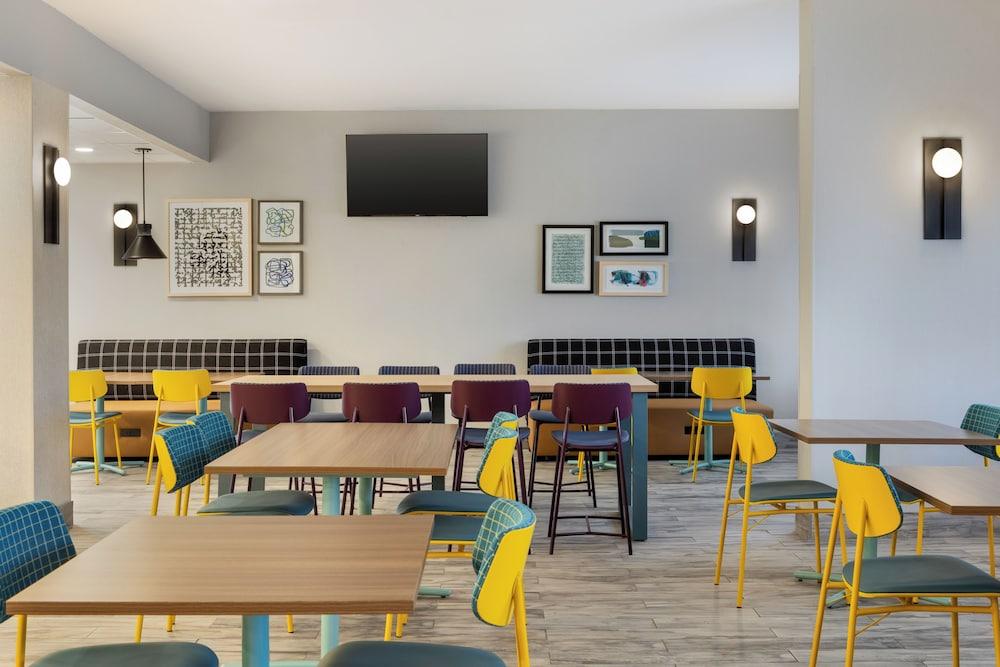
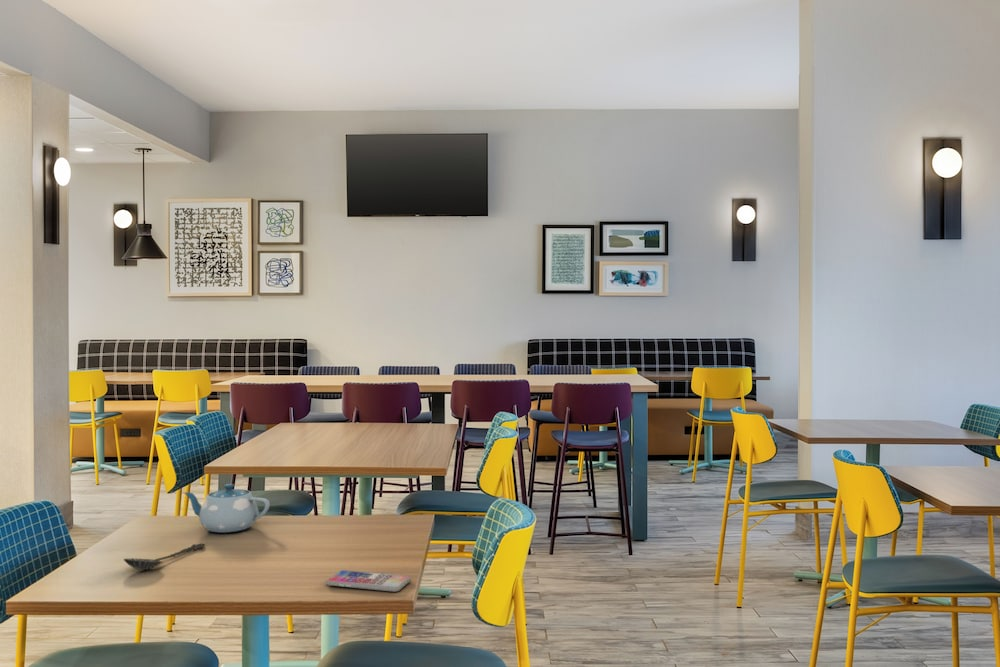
+ chinaware (226, 506)
+ spoon (171, 554)
+ smartphone (368, 580)
